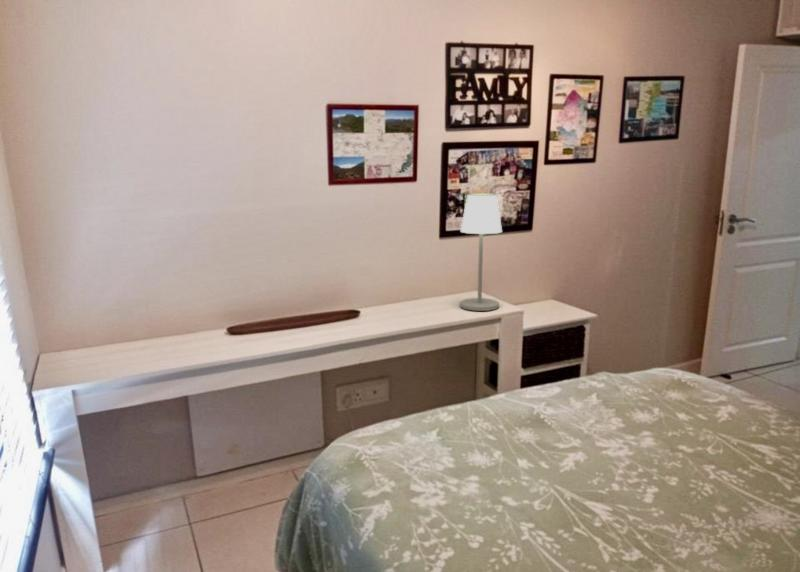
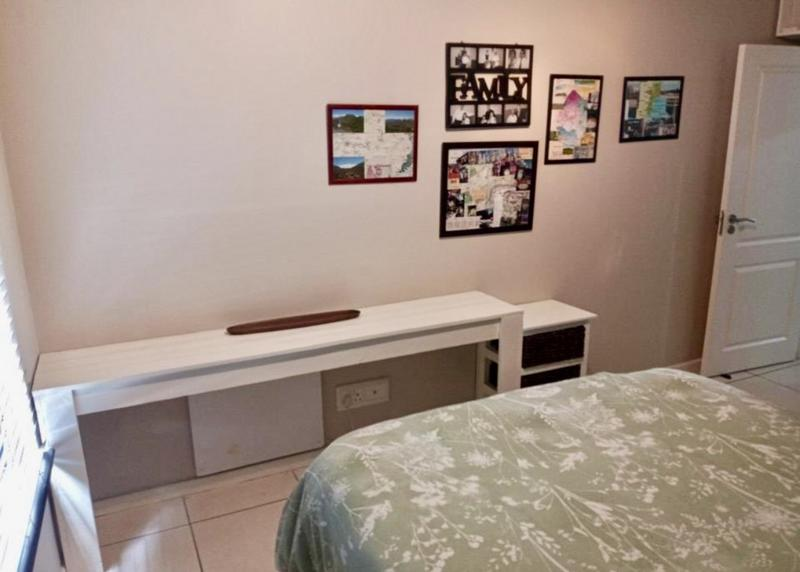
- table lamp (480, 251)
